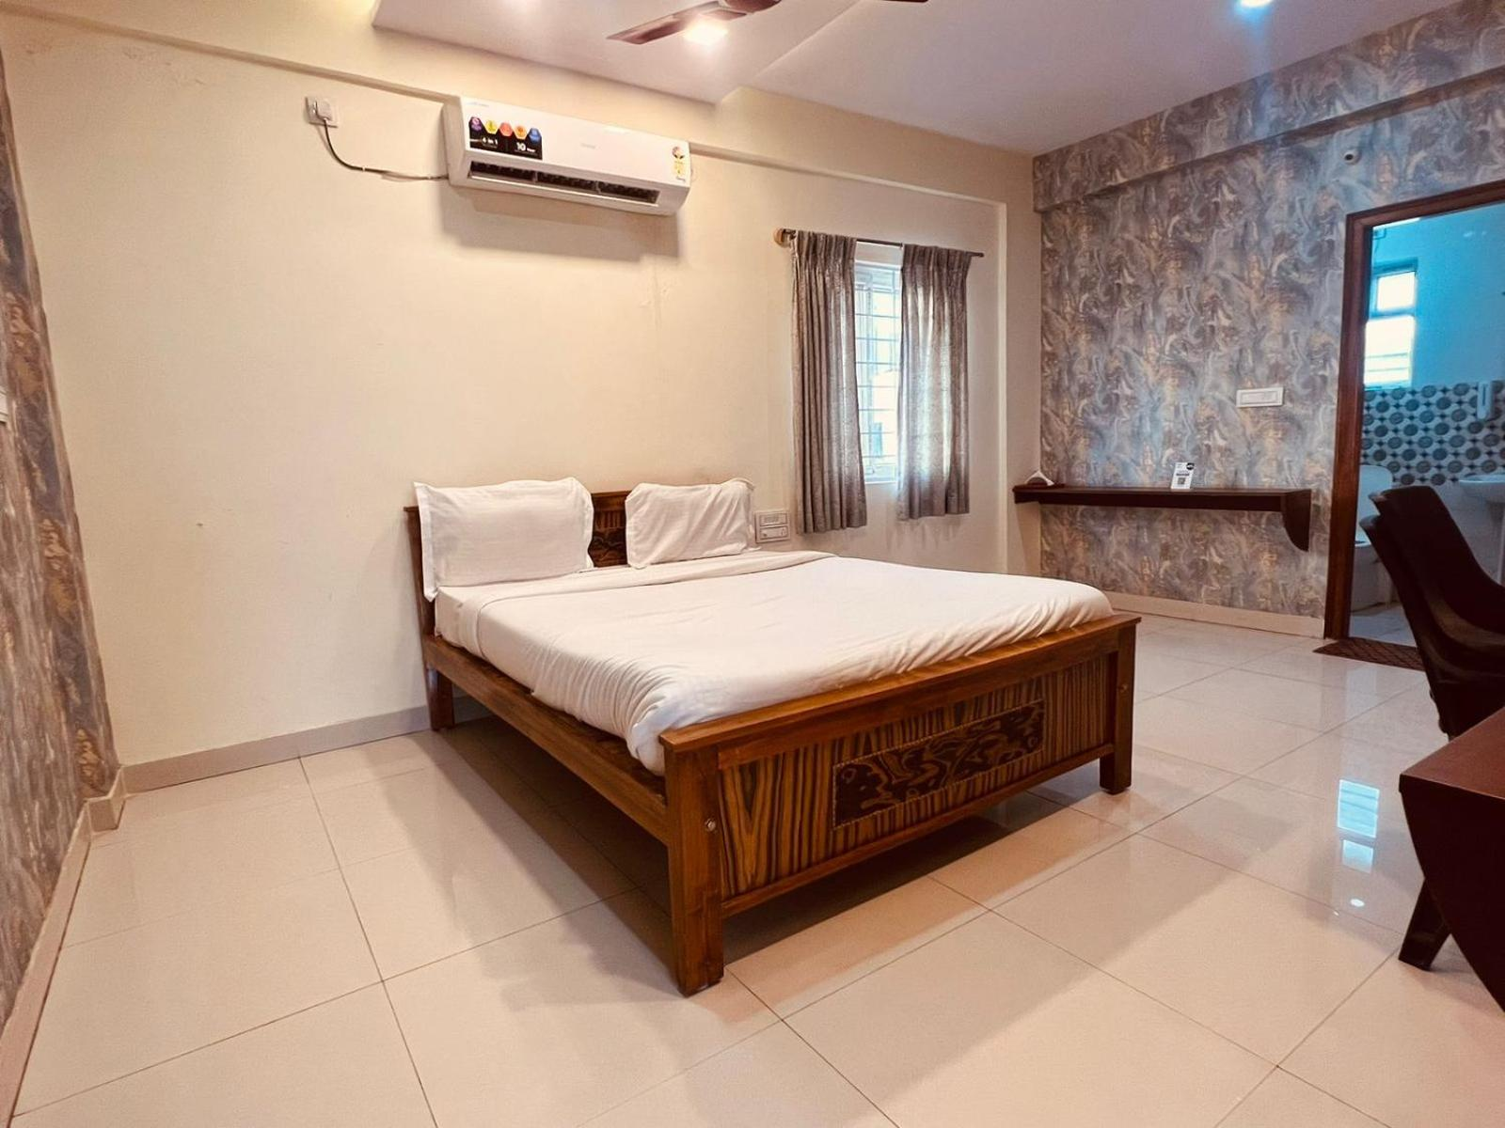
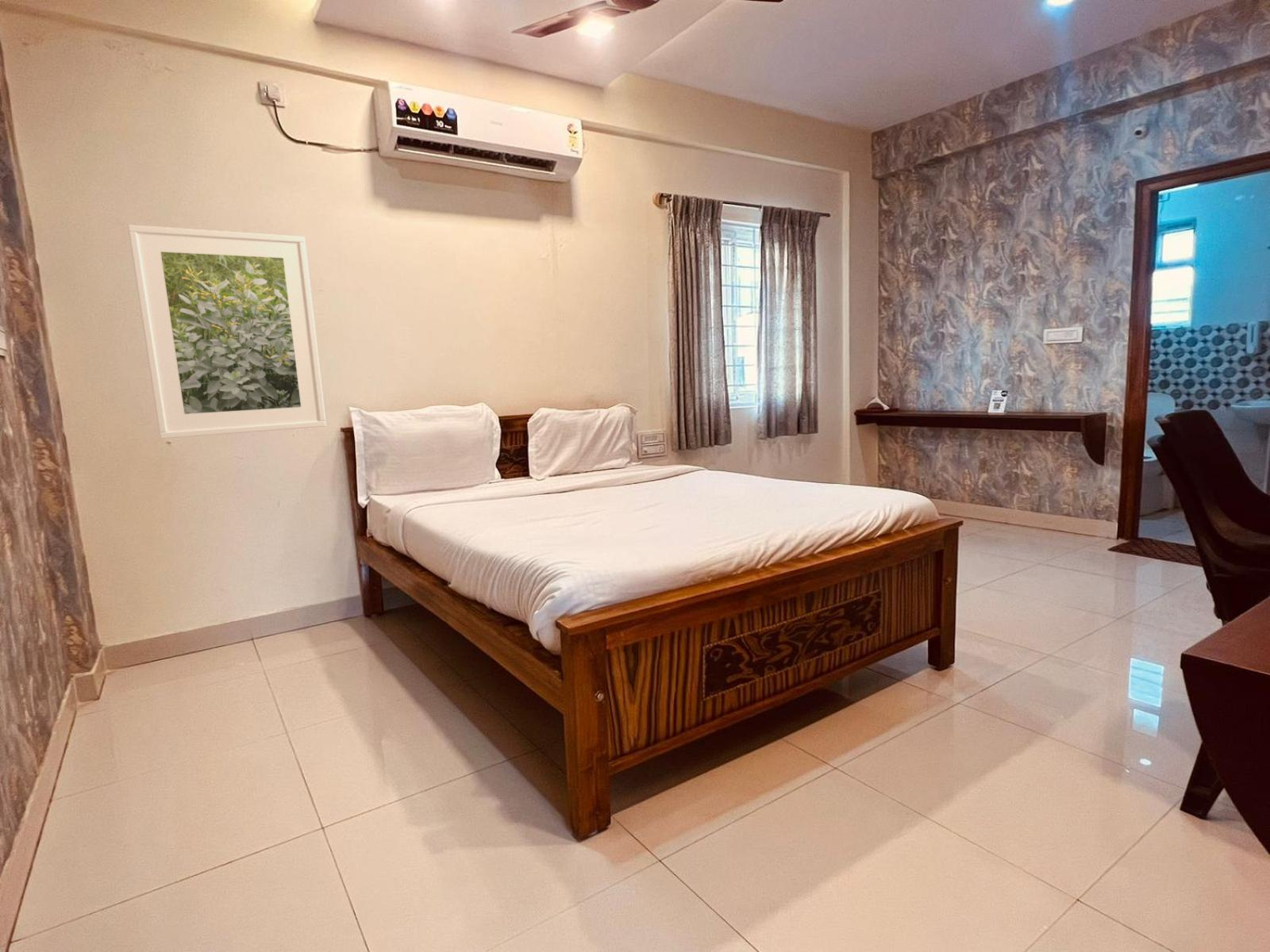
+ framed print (235, 334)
